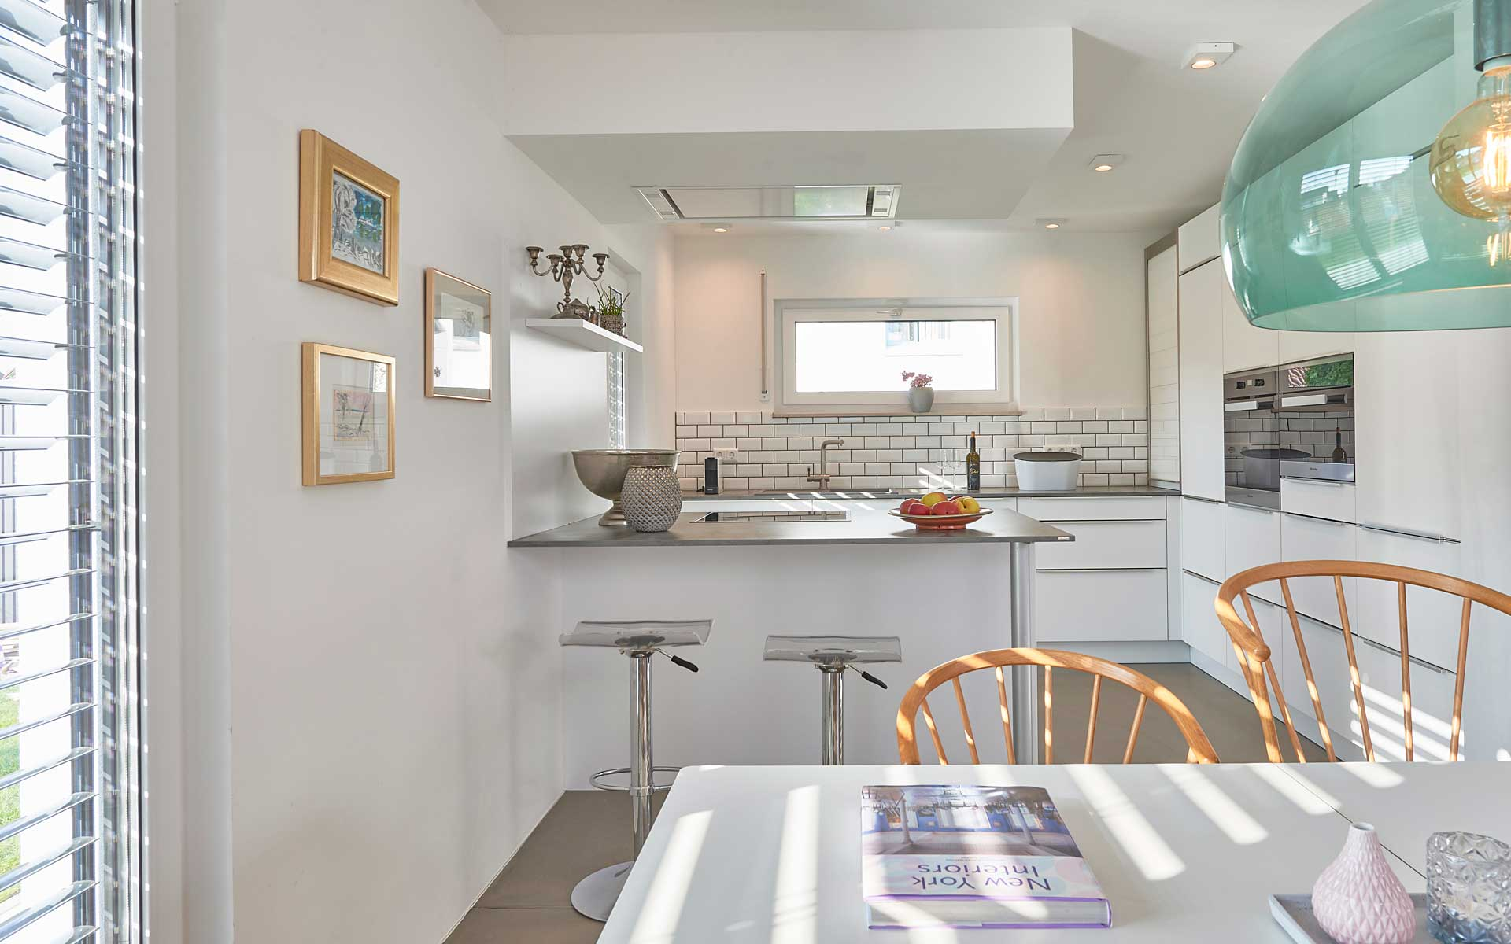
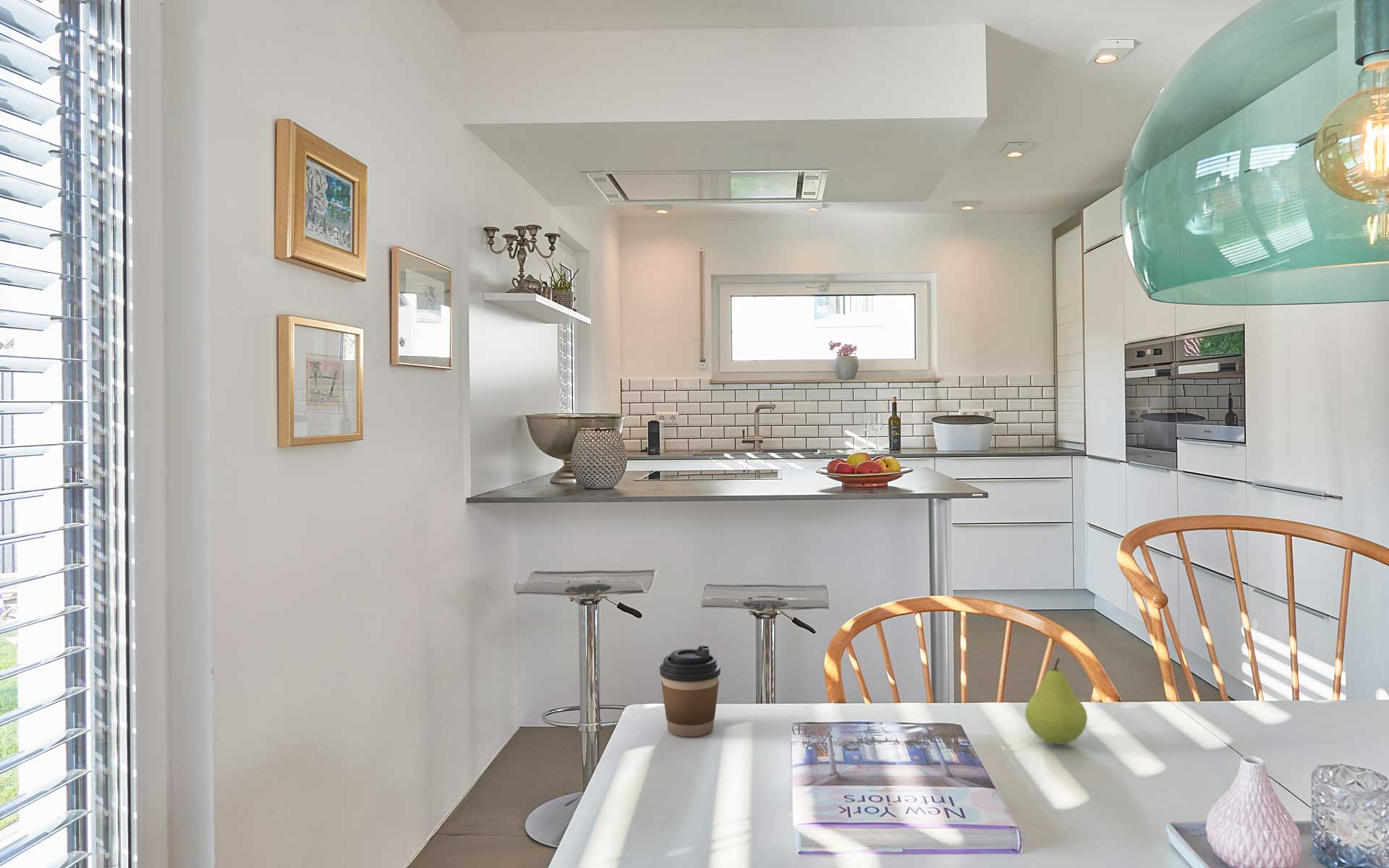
+ fruit (1055, 699)
+ coffee cup (690, 688)
